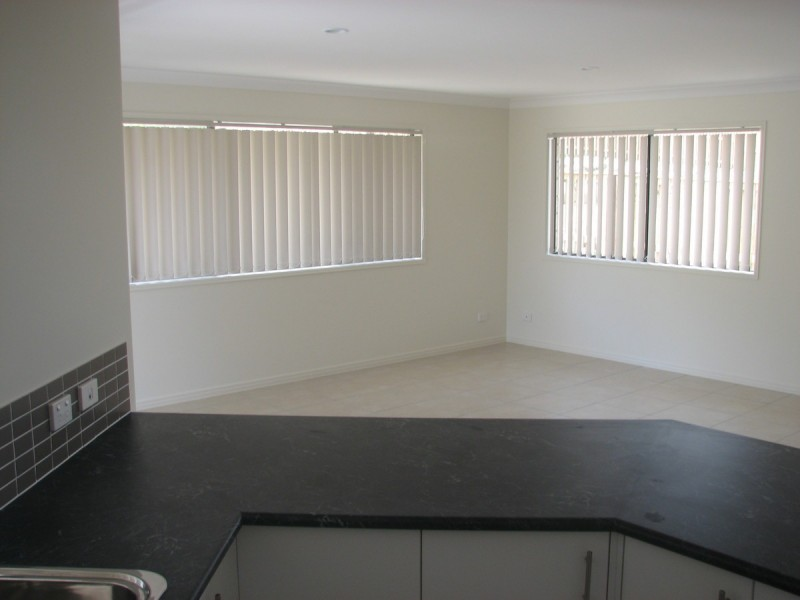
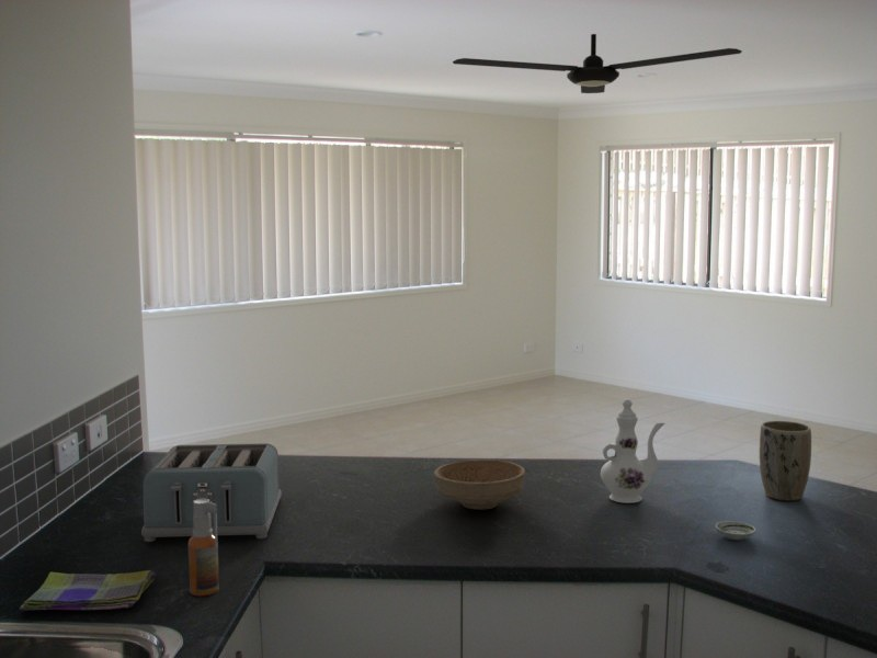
+ toaster (214, 489)
+ ceiling fan (593, 66)
+ chinaware (633, 449)
+ bowl (479, 487)
+ dish towel (92, 588)
+ spray bottle (205, 546)
+ saucer (734, 531)
+ plant pot (784, 461)
